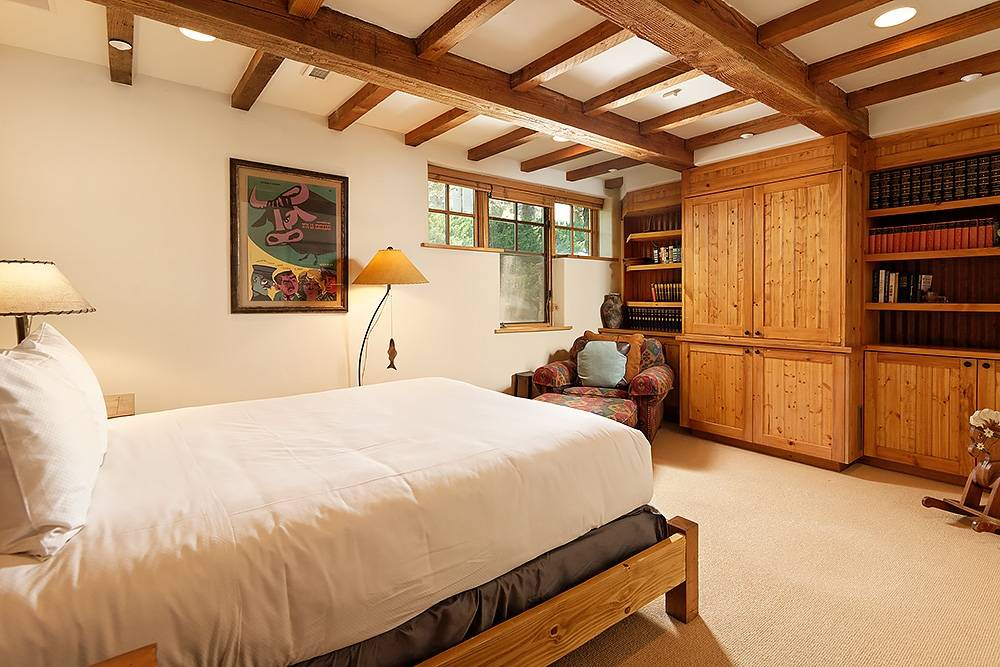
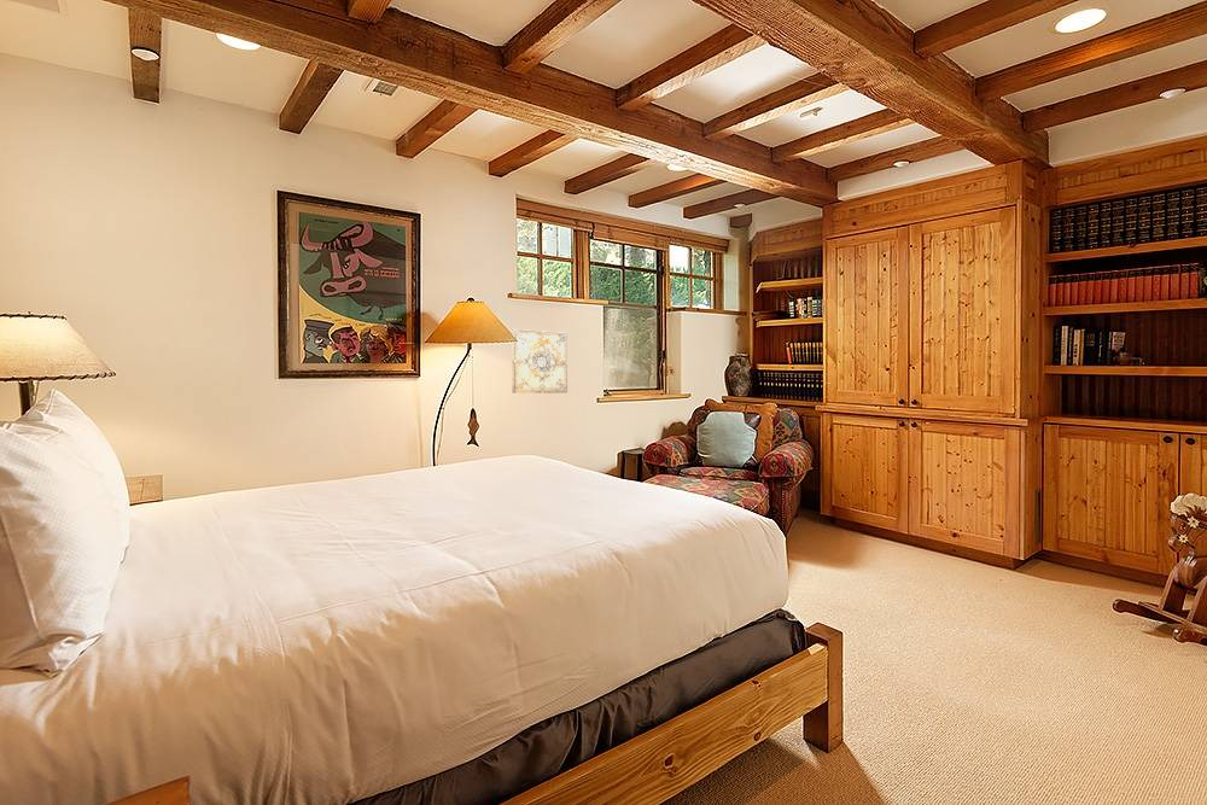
+ wall art (540, 362)
